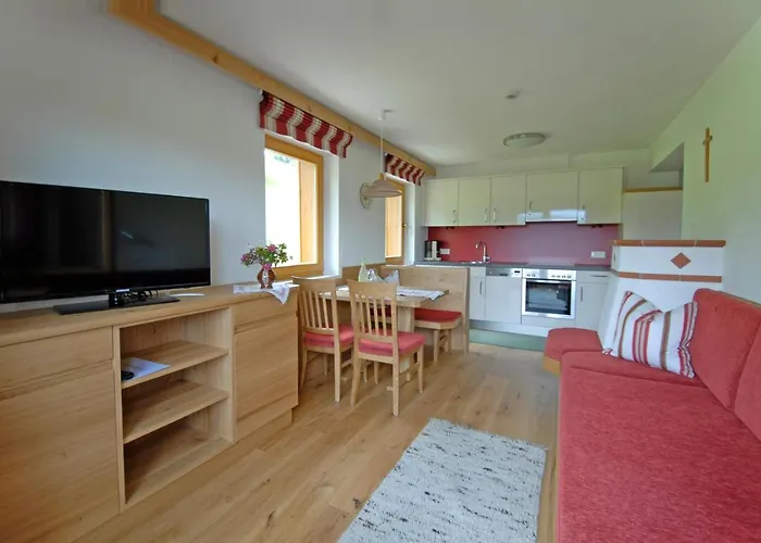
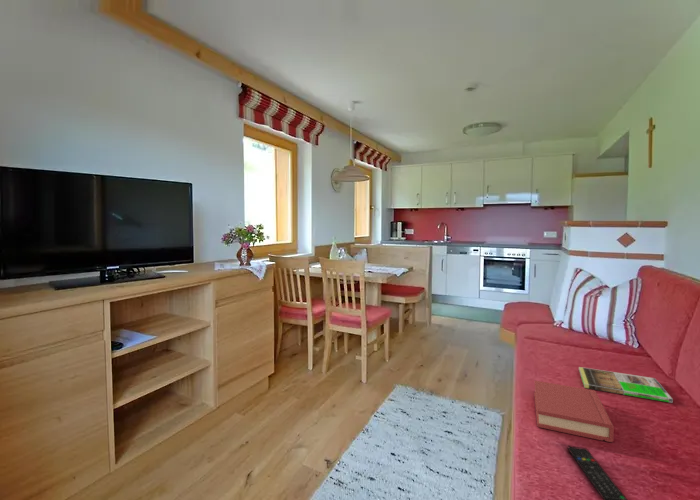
+ remote control (596, 475)
+ hardback book (568, 407)
+ magazine (620, 382)
